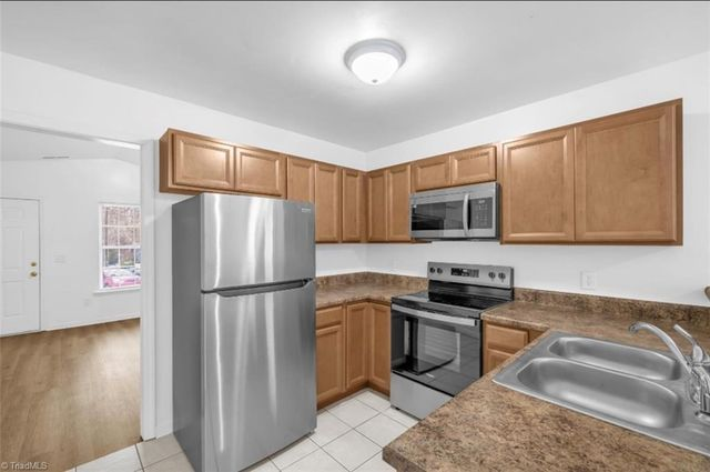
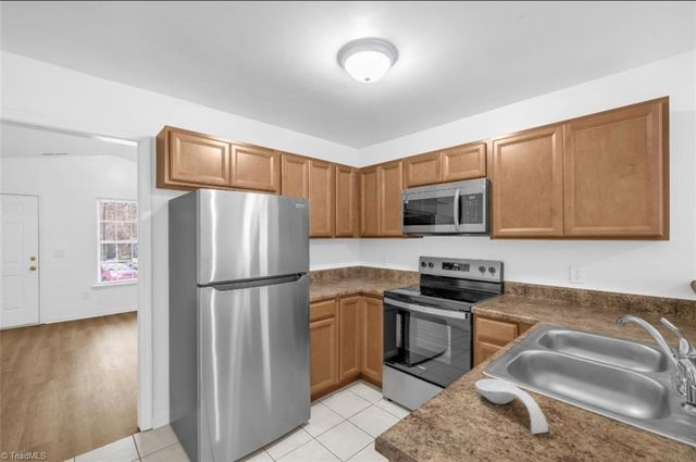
+ spoon rest (509, 396)
